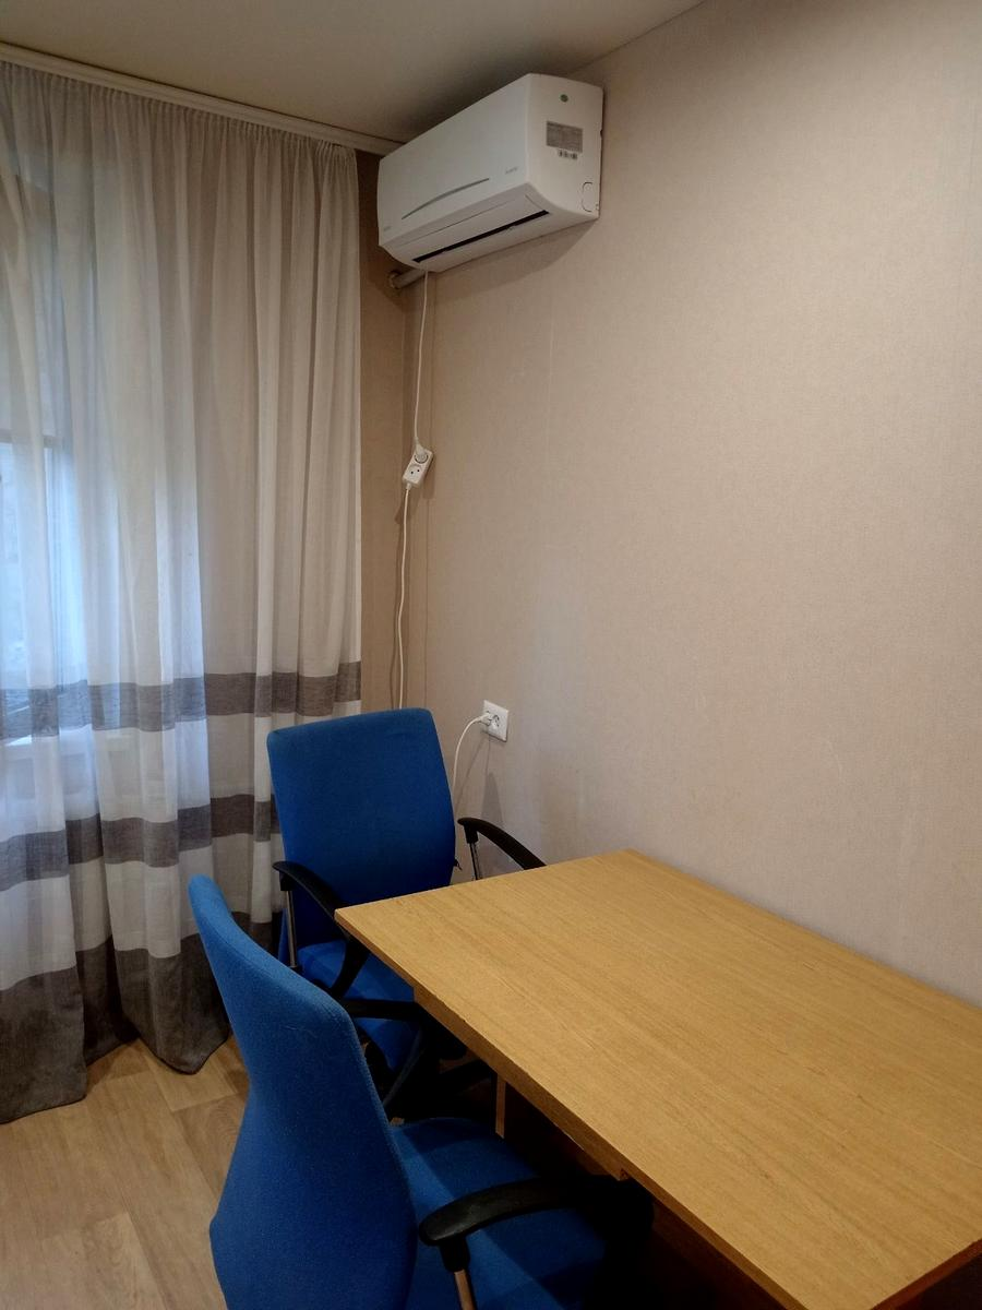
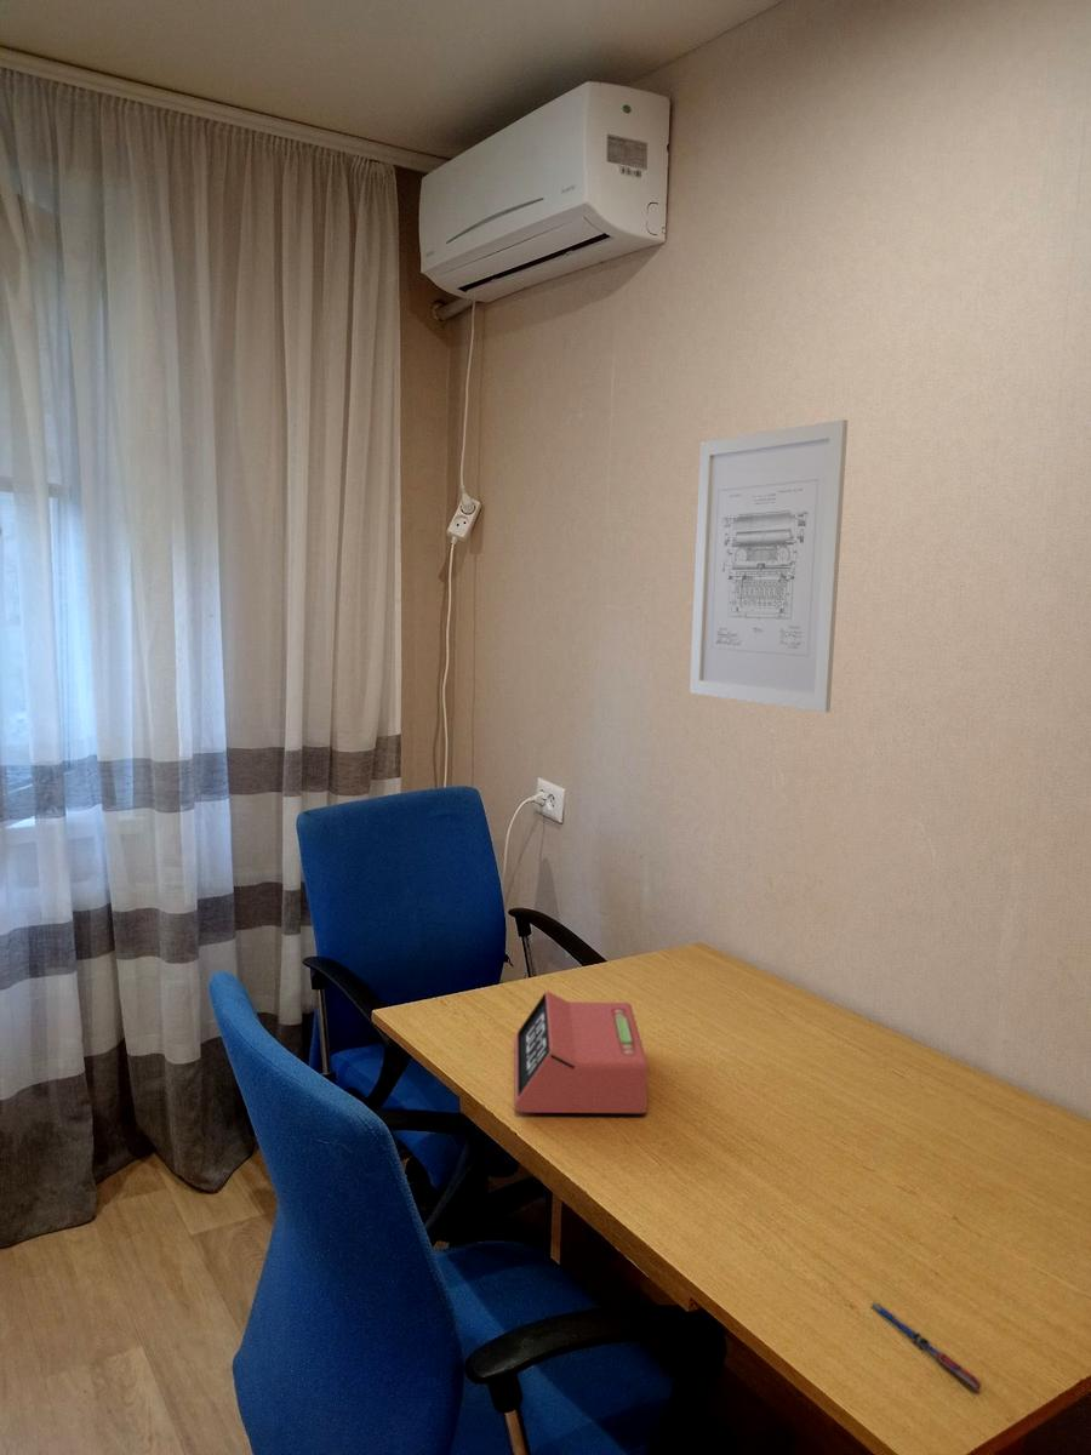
+ pen (923, 1341)
+ wall art (761, 569)
+ alarm clock (577, 1048)
